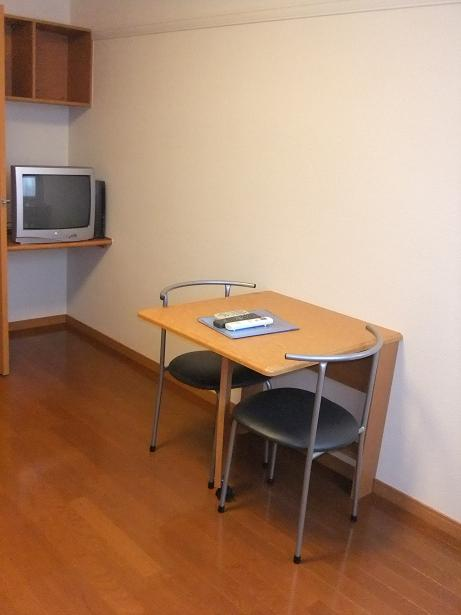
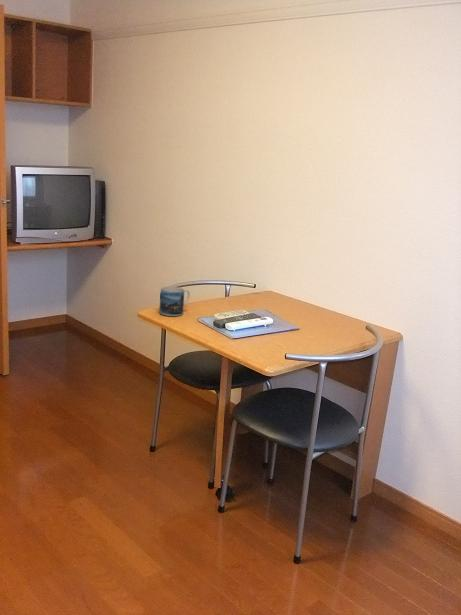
+ mug (176, 300)
